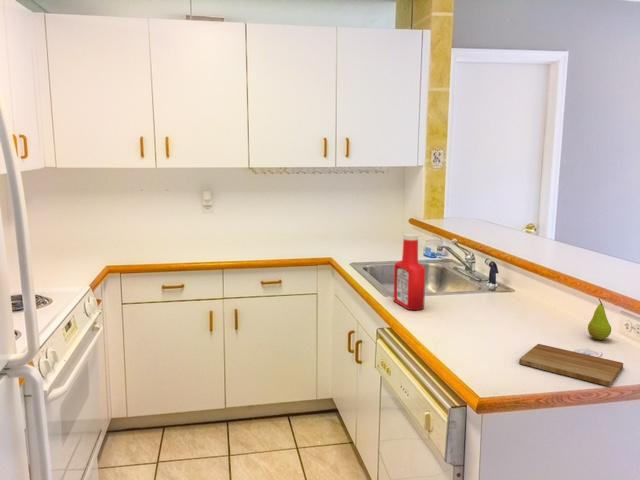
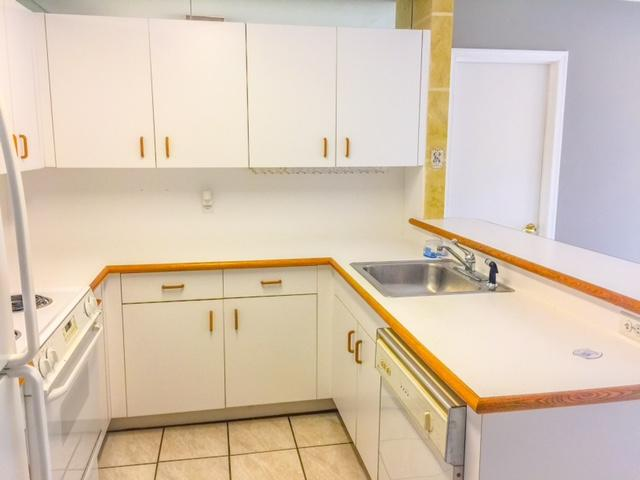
- soap bottle (409, 269)
- cutting board (570, 363)
- fruit (600, 318)
